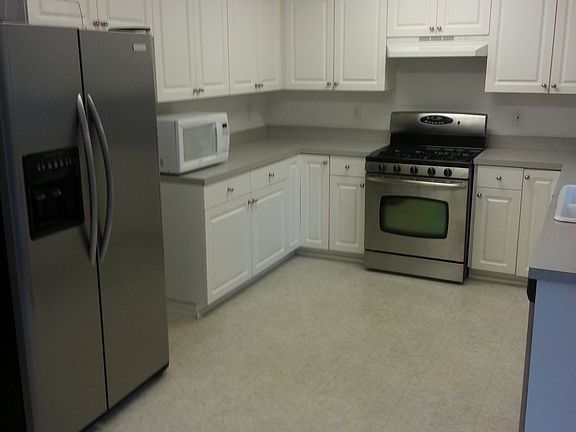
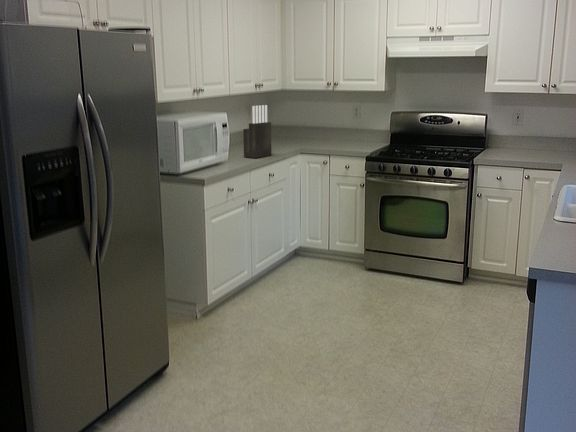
+ knife block (256, 131)
